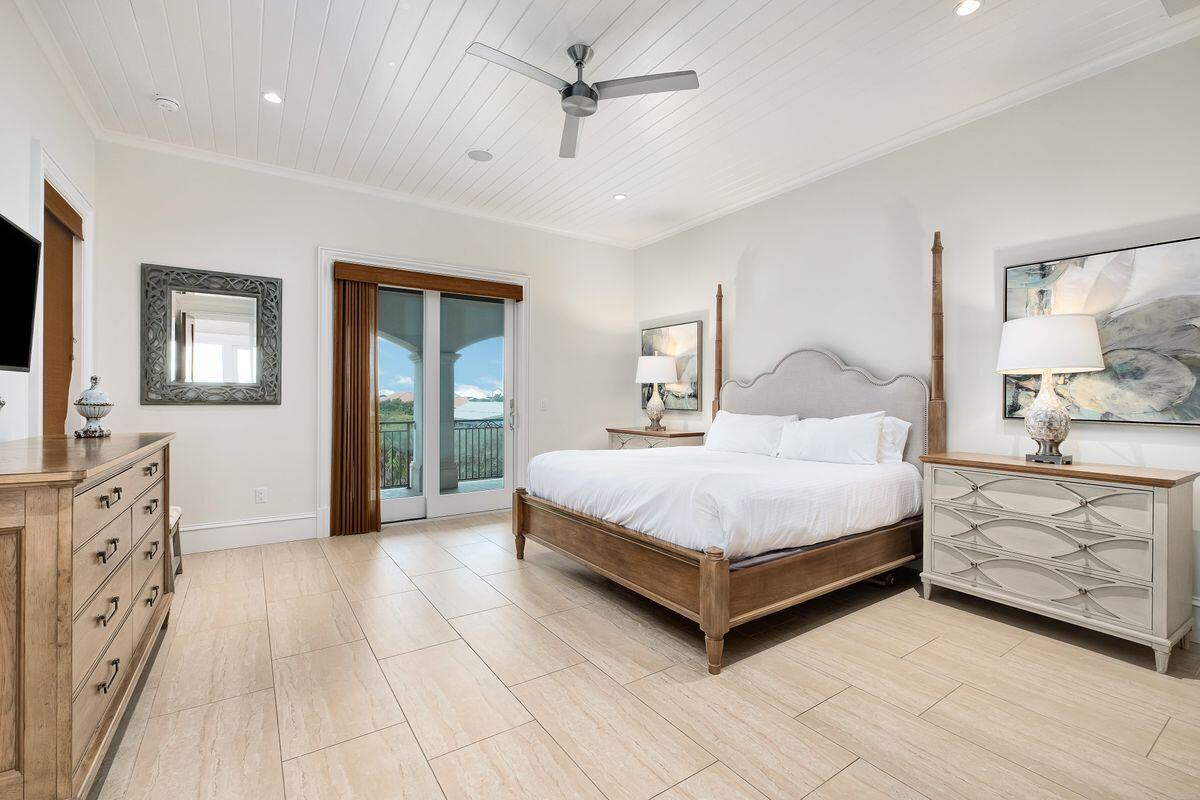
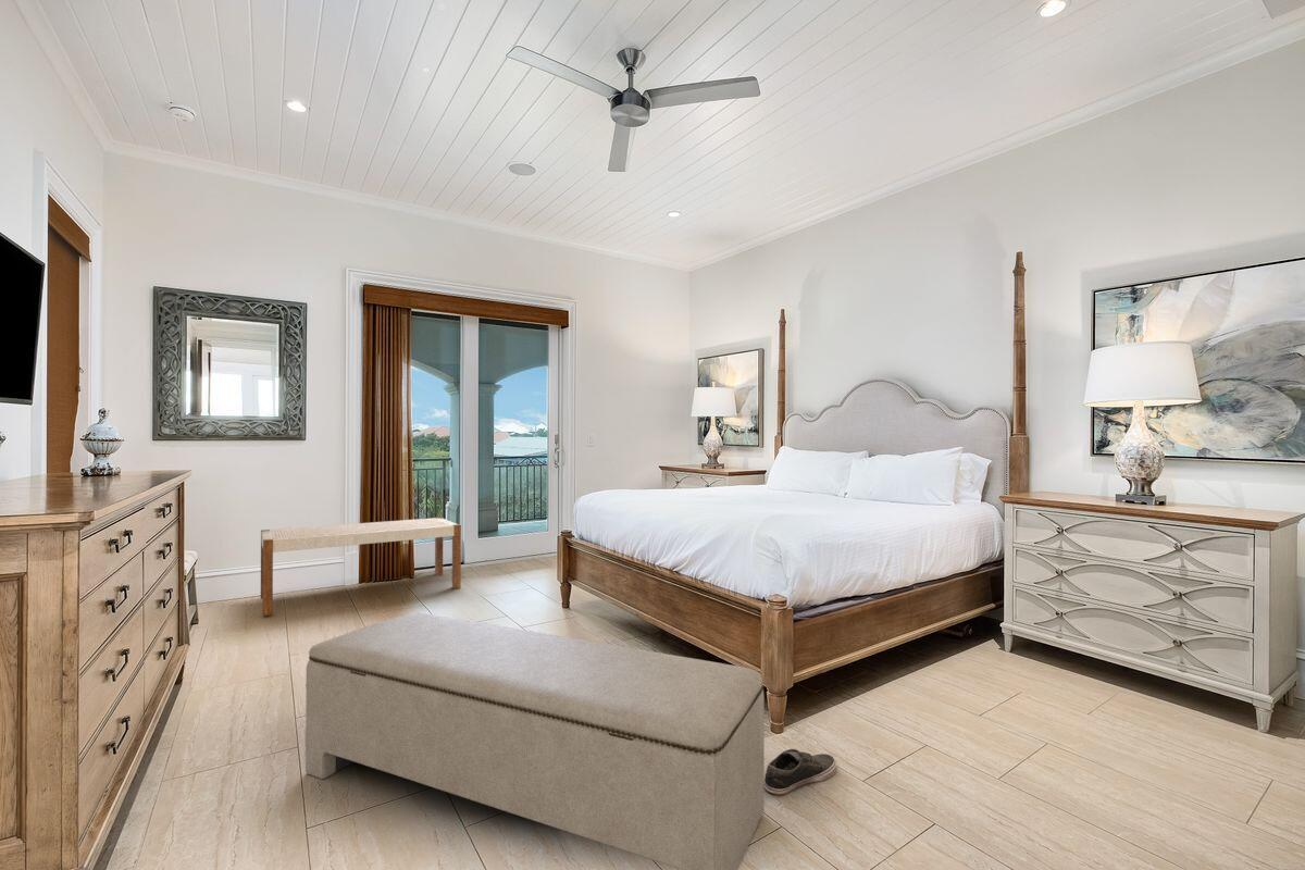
+ shoe (799, 762)
+ bench (522, 722)
+ bench (360, 544)
